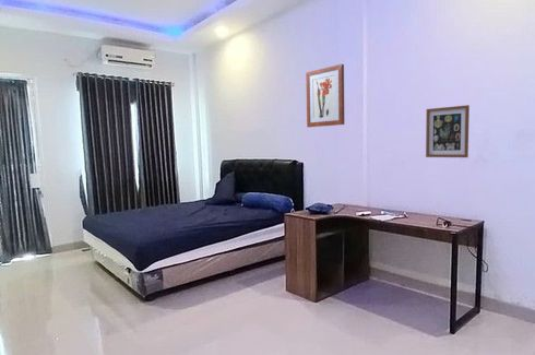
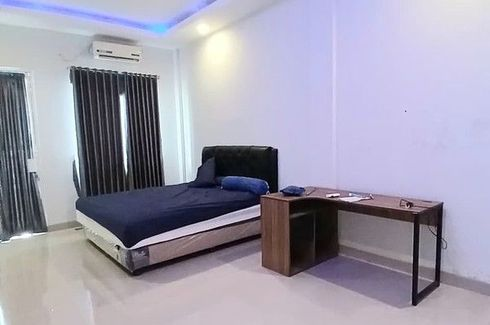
- wall art (445, 132)
- wall art (324, 97)
